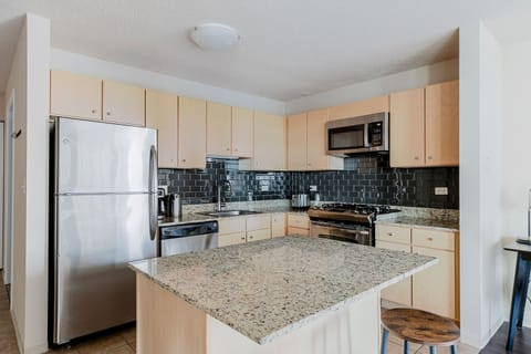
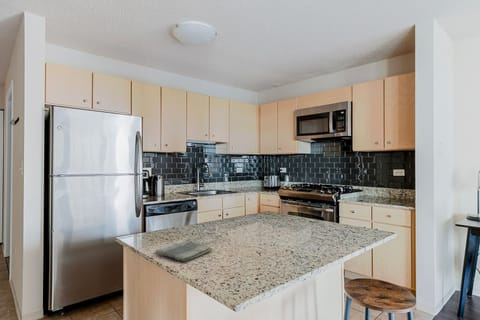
+ dish towel (184, 249)
